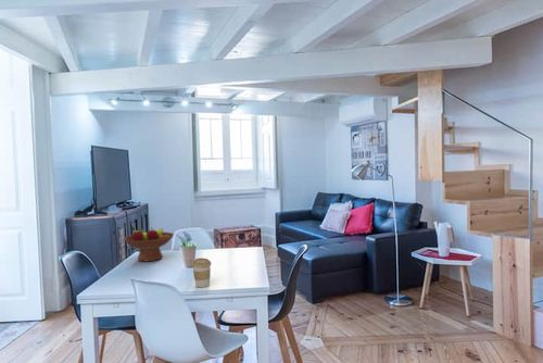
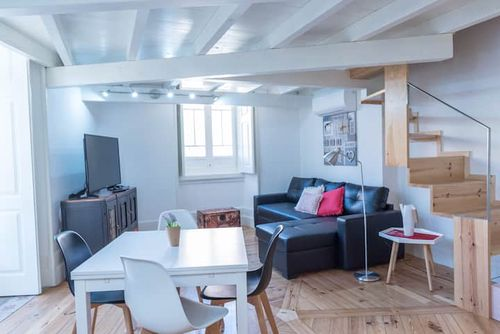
- fruit bowl (149, 242)
- coffee cup (202, 272)
